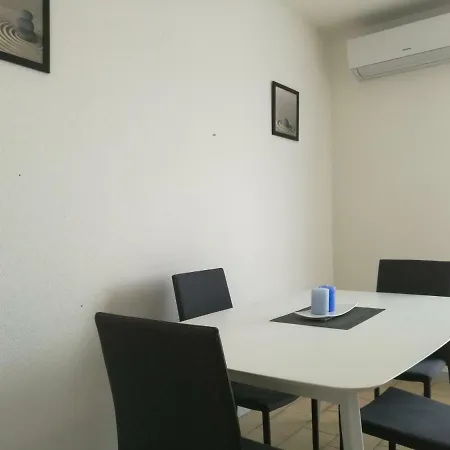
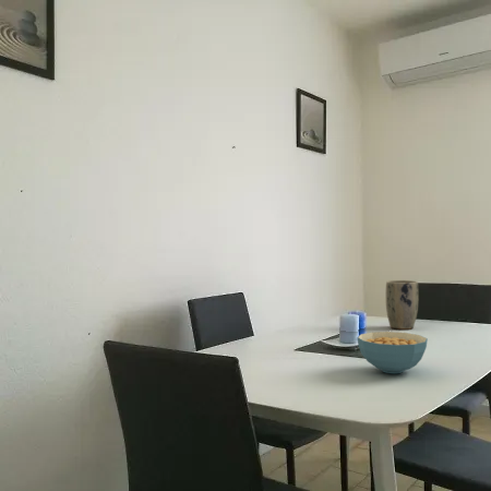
+ plant pot (402, 304)
+ cereal bowl (392, 354)
